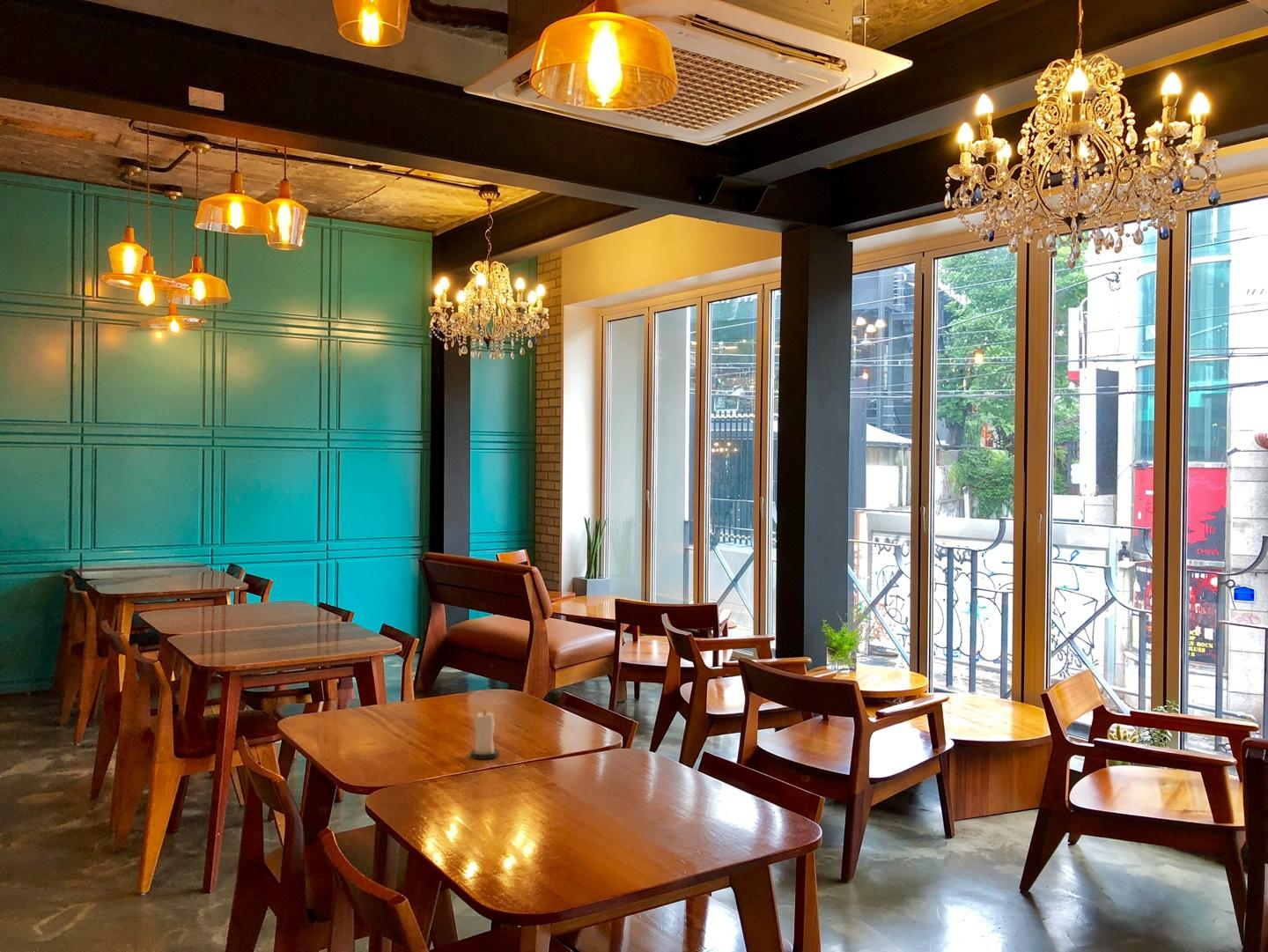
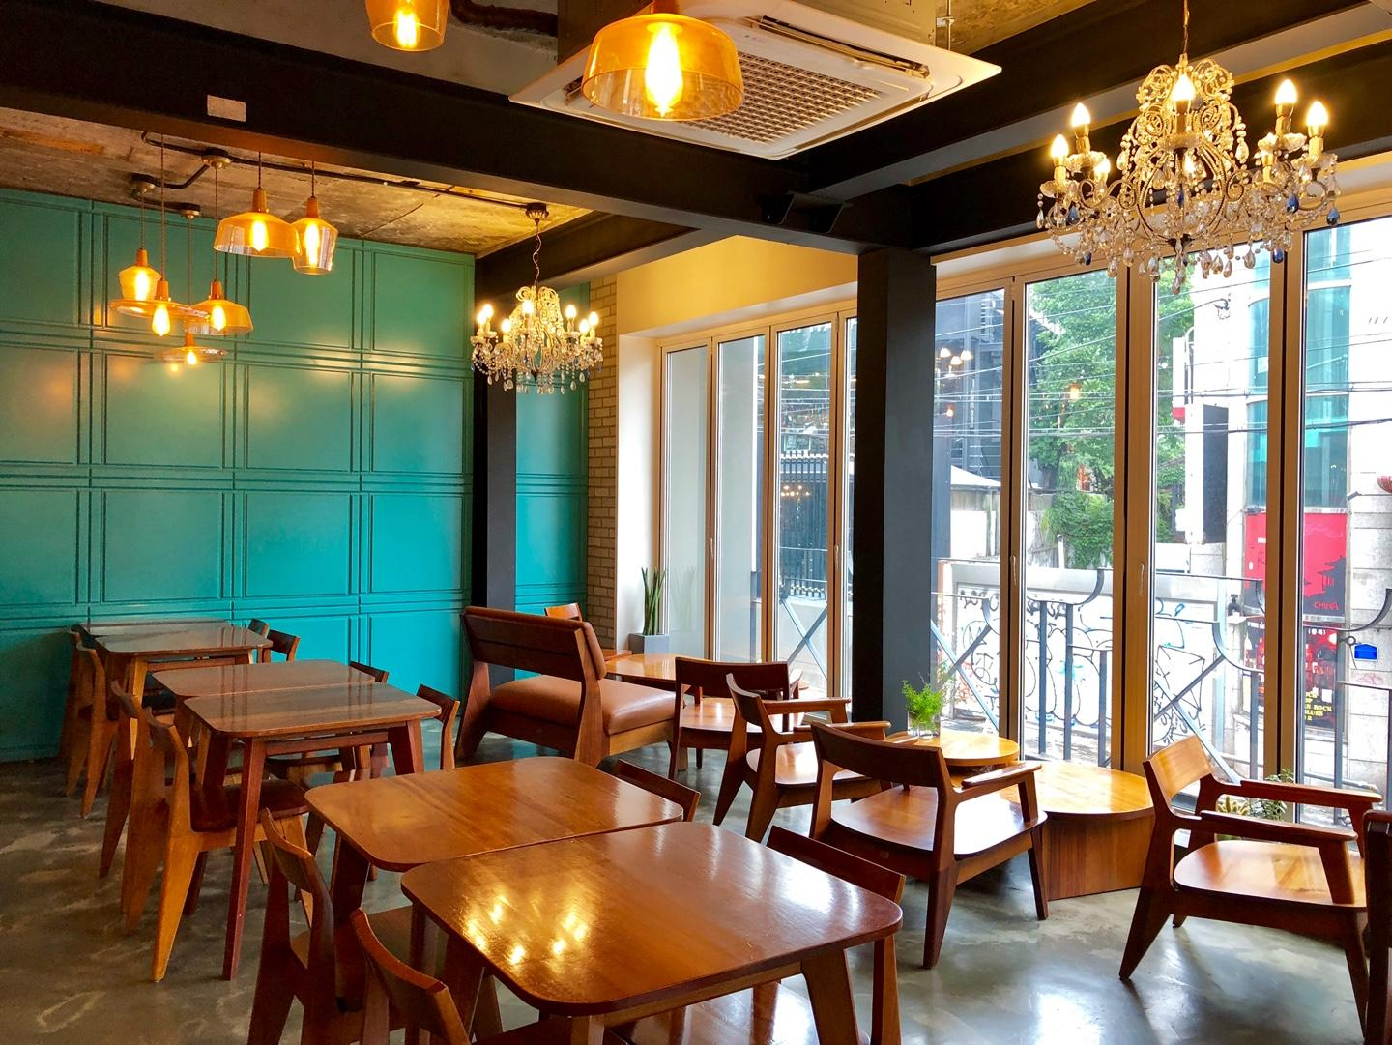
- candle (484, 732)
